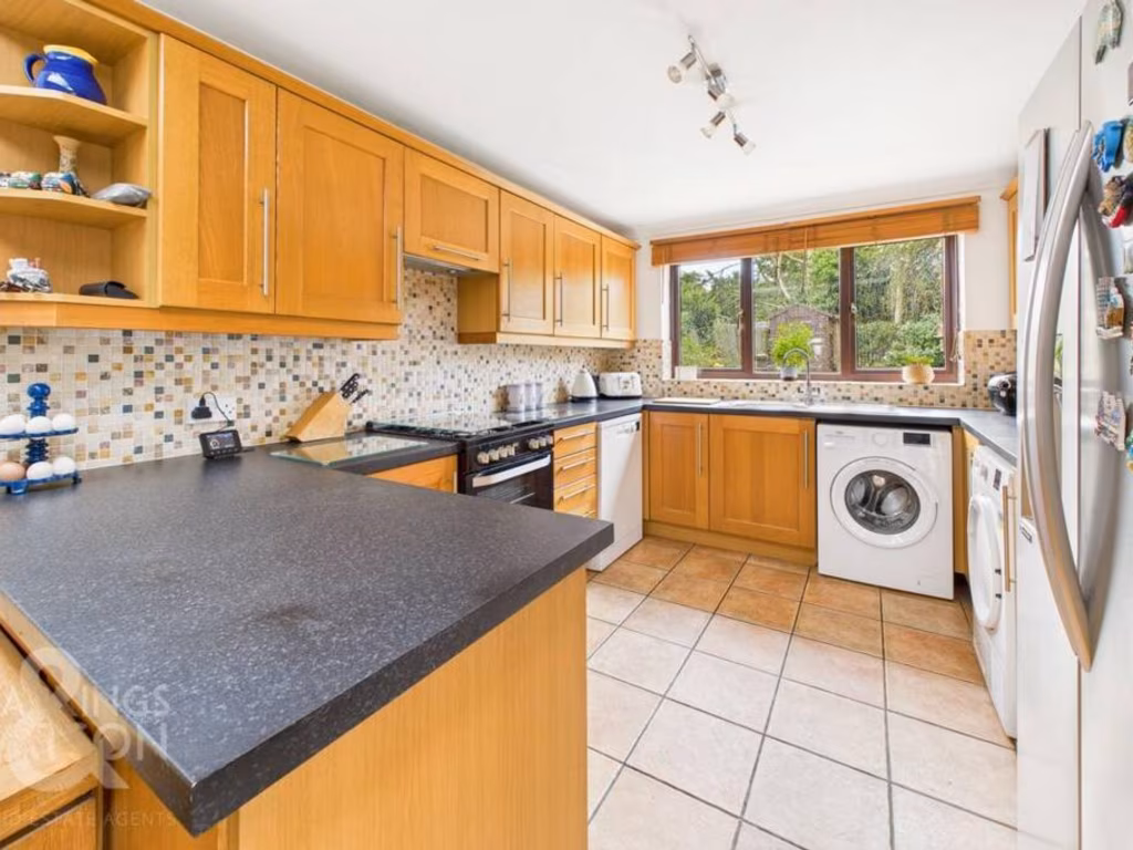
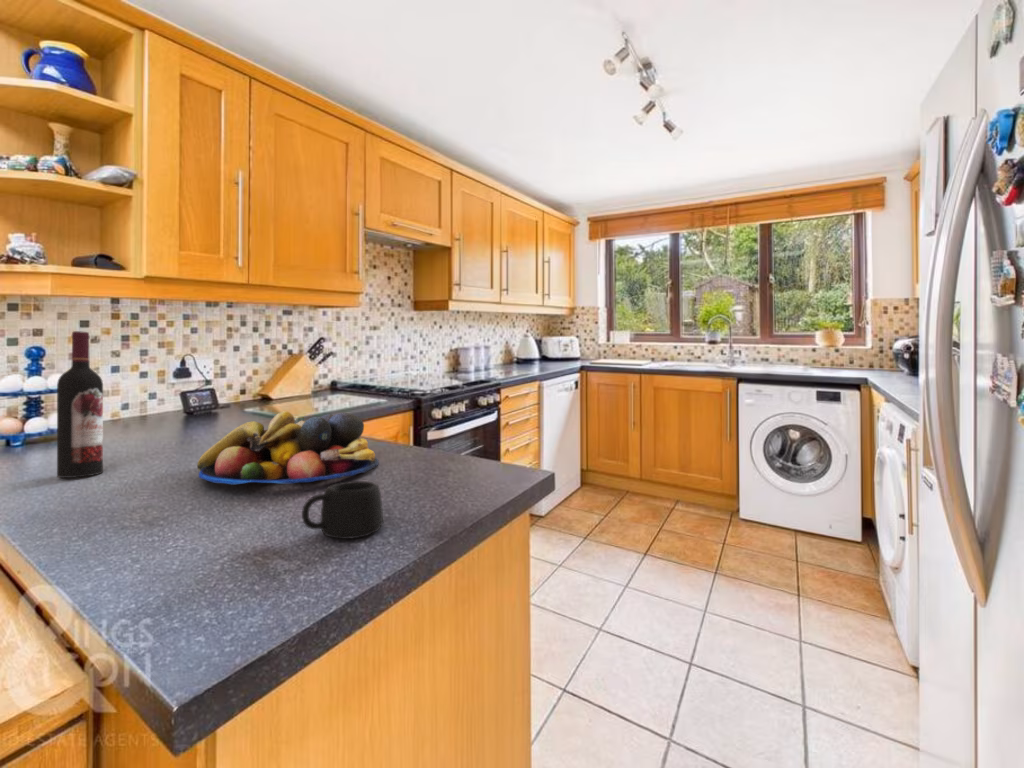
+ mug (342, 510)
+ fruit bowl (293, 440)
+ wine bottle (80, 403)
